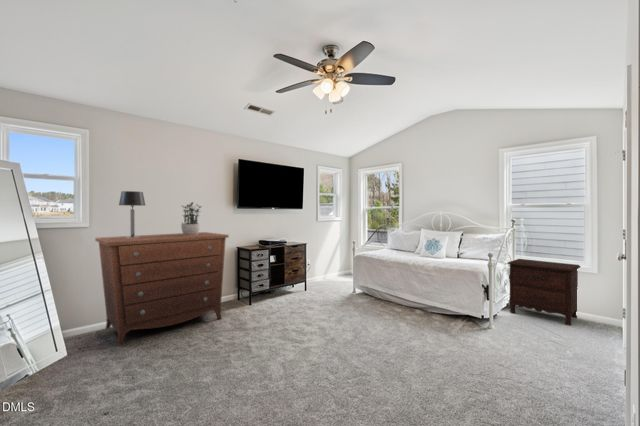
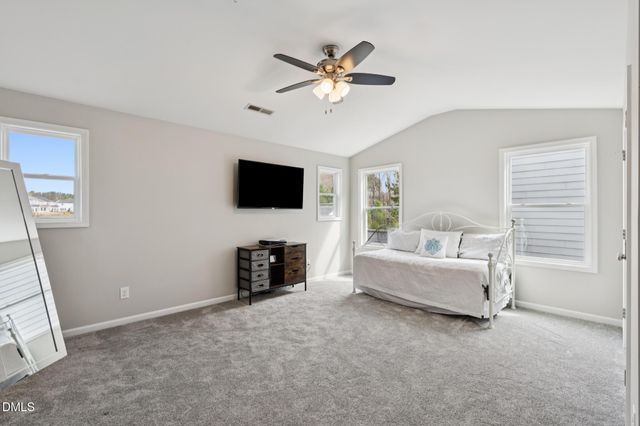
- table lamp (132, 214)
- dresser (165, 279)
- potted plant (191, 218)
- nightstand (542, 289)
